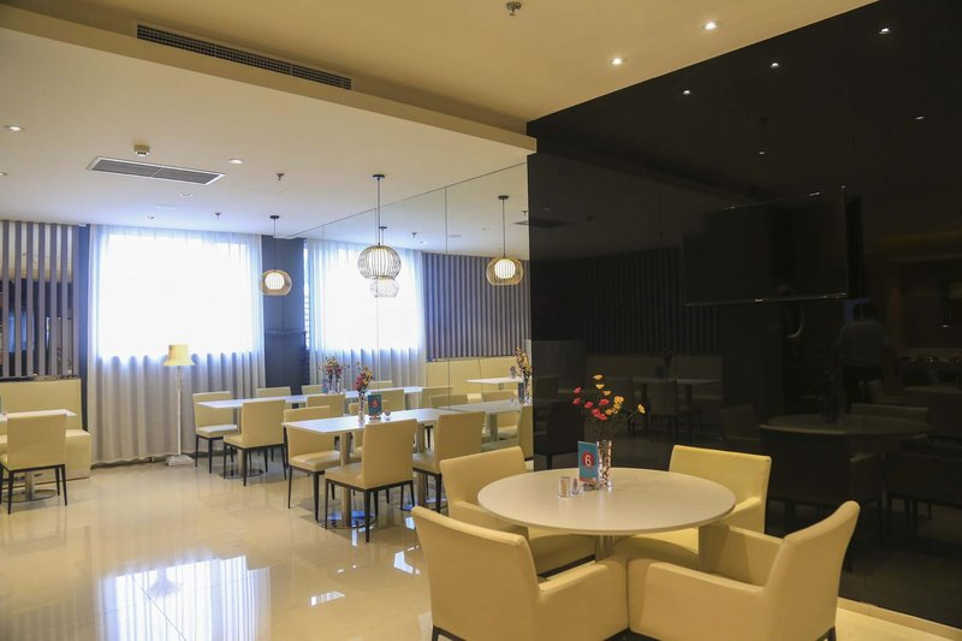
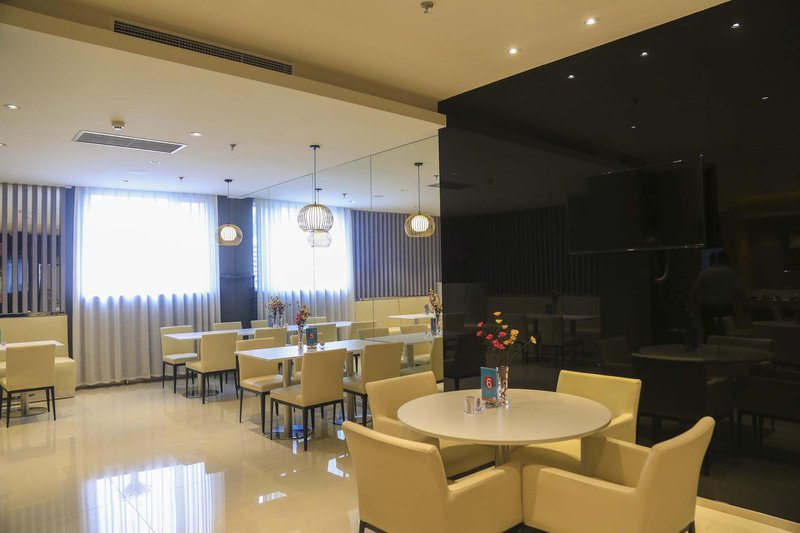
- floor lamp (178, 403)
